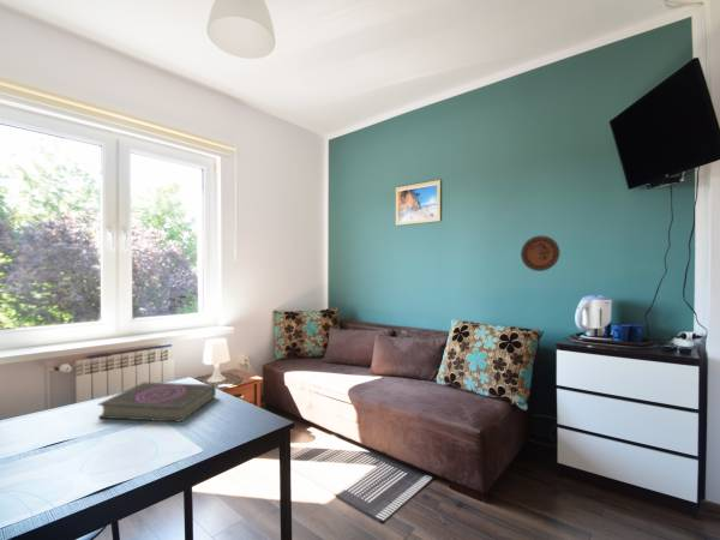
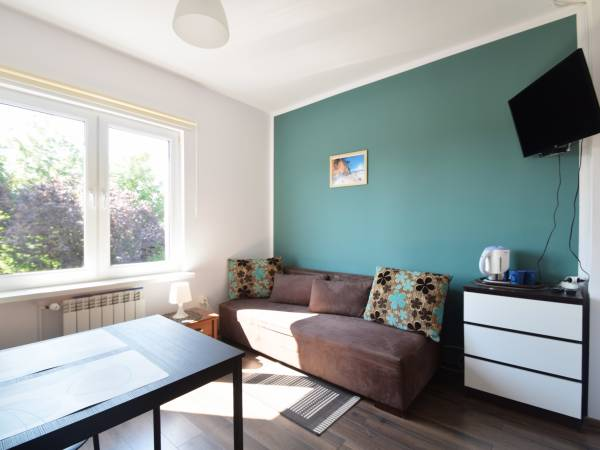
- decorative plate (539, 253)
- book (161, 400)
